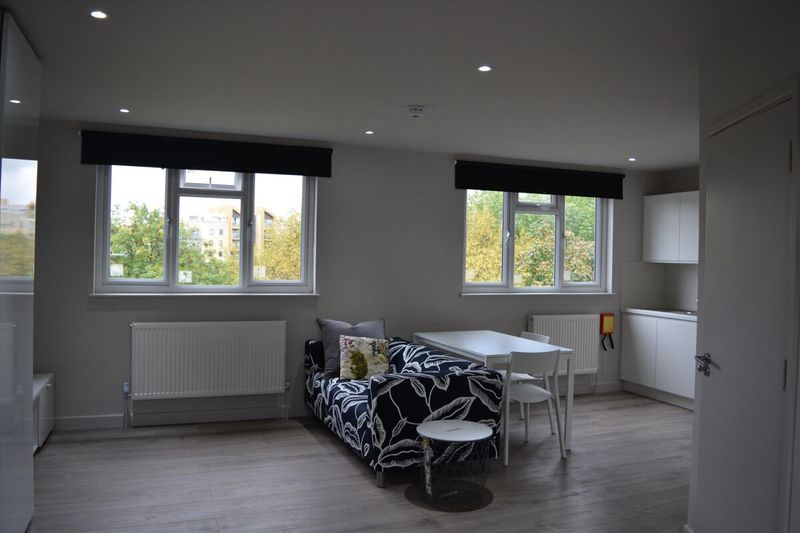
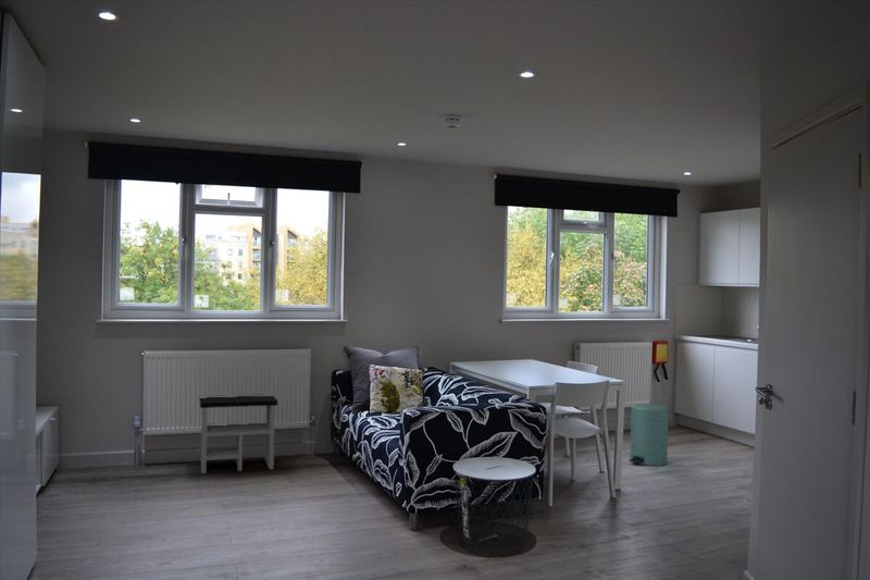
+ trash can (647, 433)
+ side table (237, 432)
